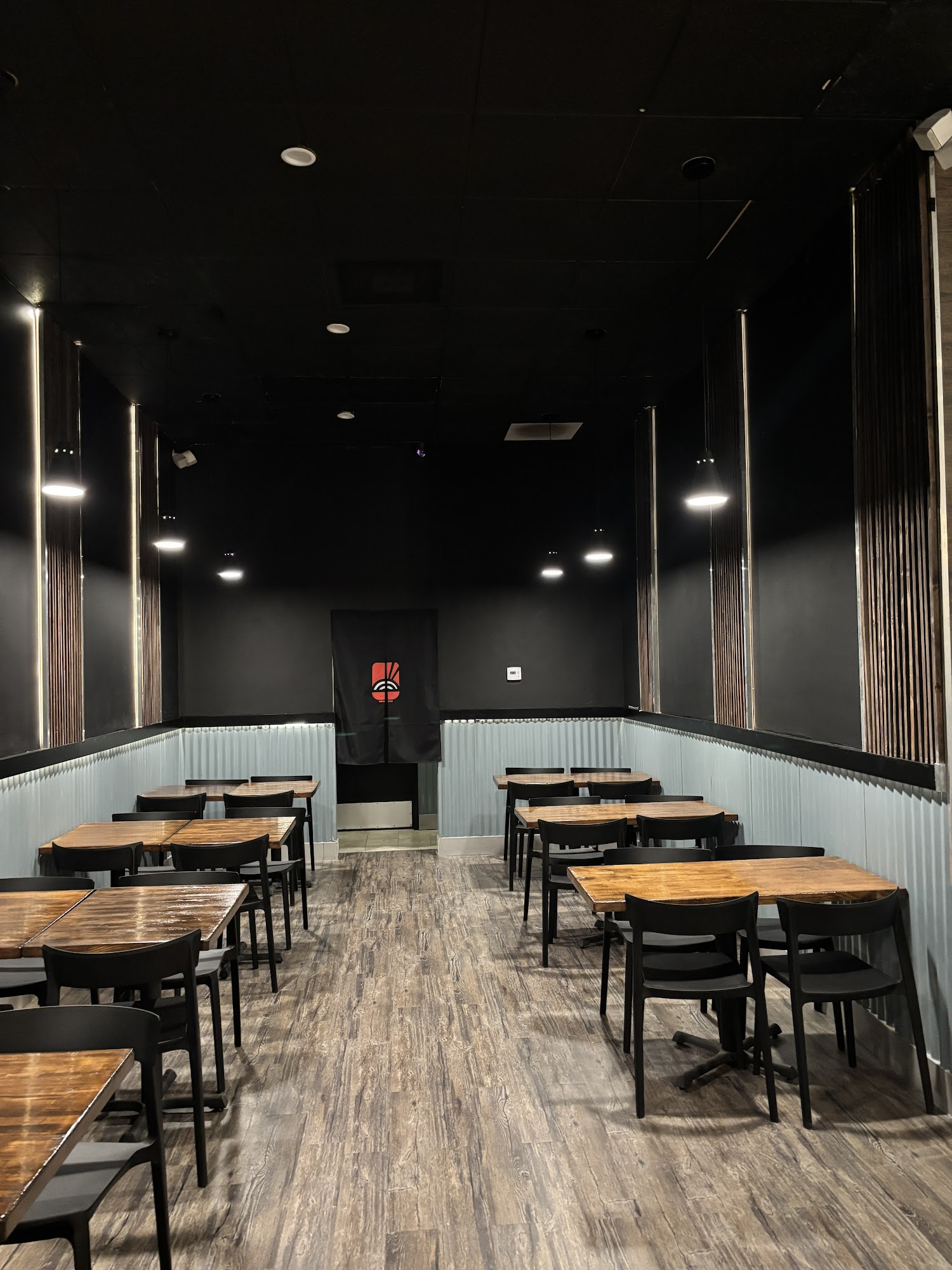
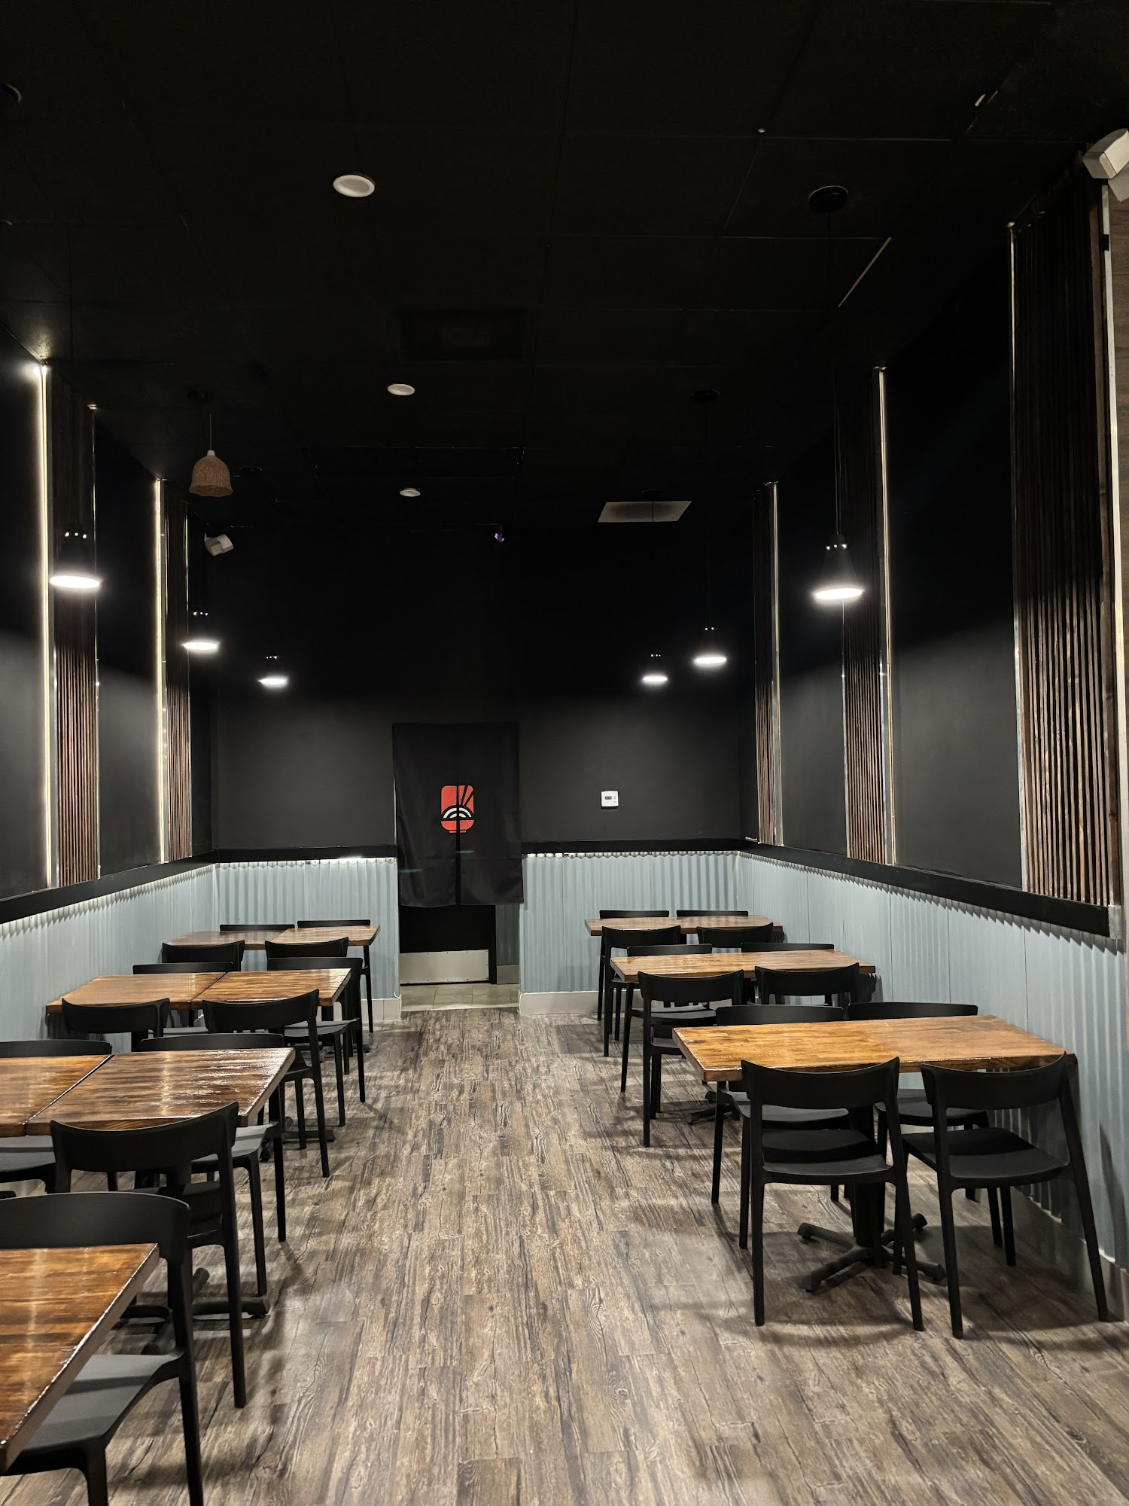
+ pendant lamp (211, 453)
